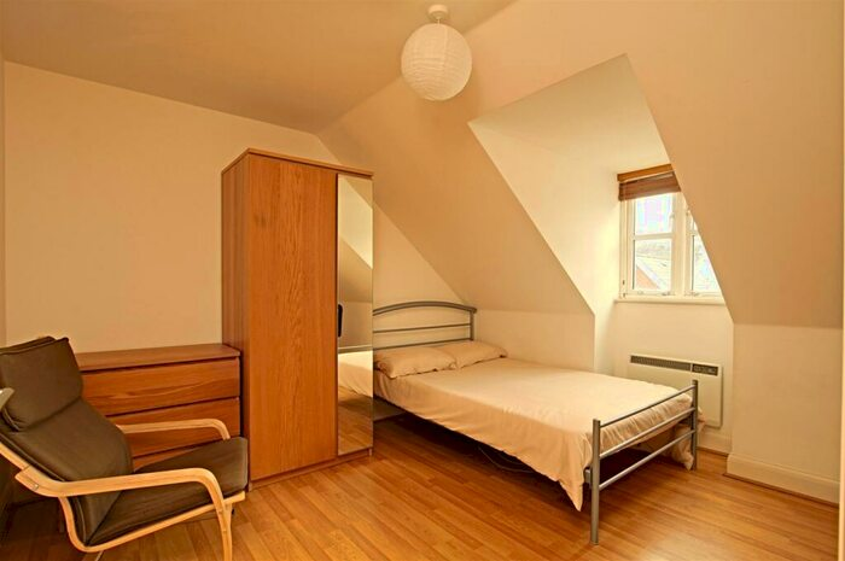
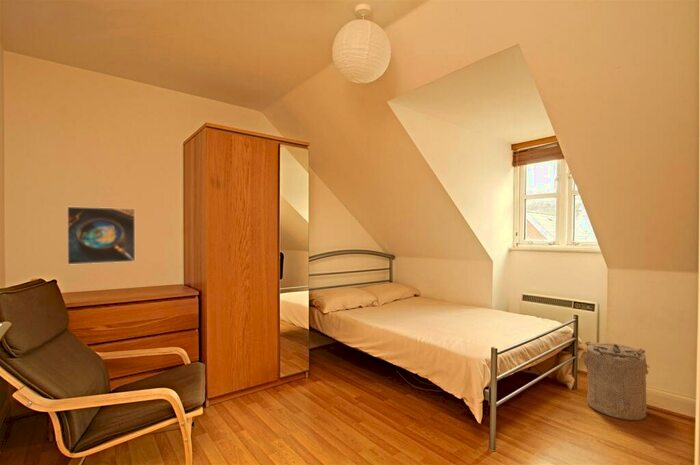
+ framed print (102, 235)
+ laundry hamper (613, 375)
